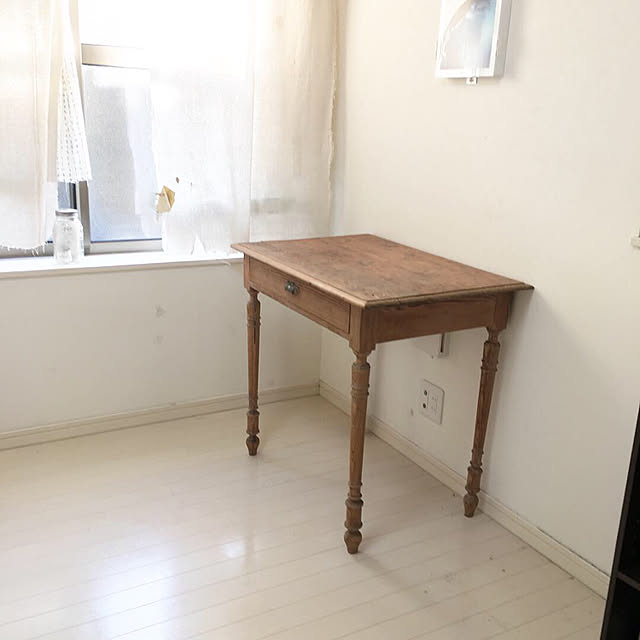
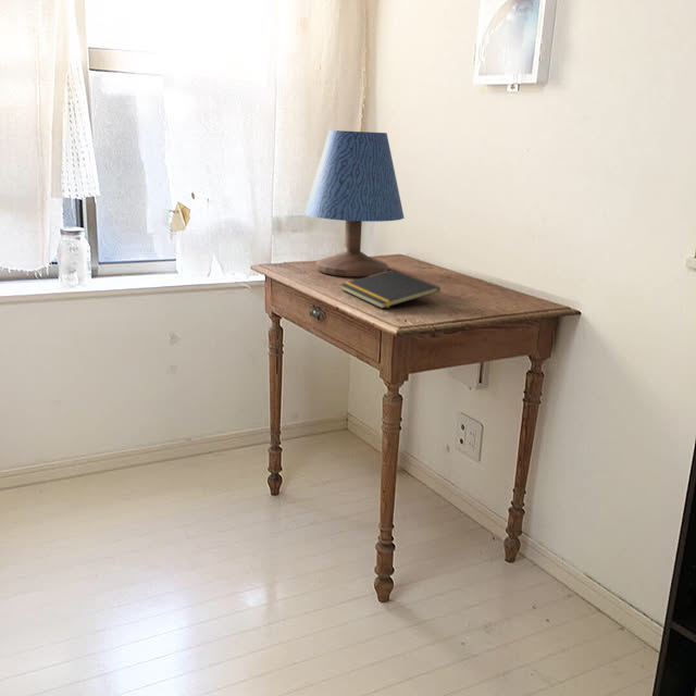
+ table lamp (355, 202)
+ notepad (388, 287)
